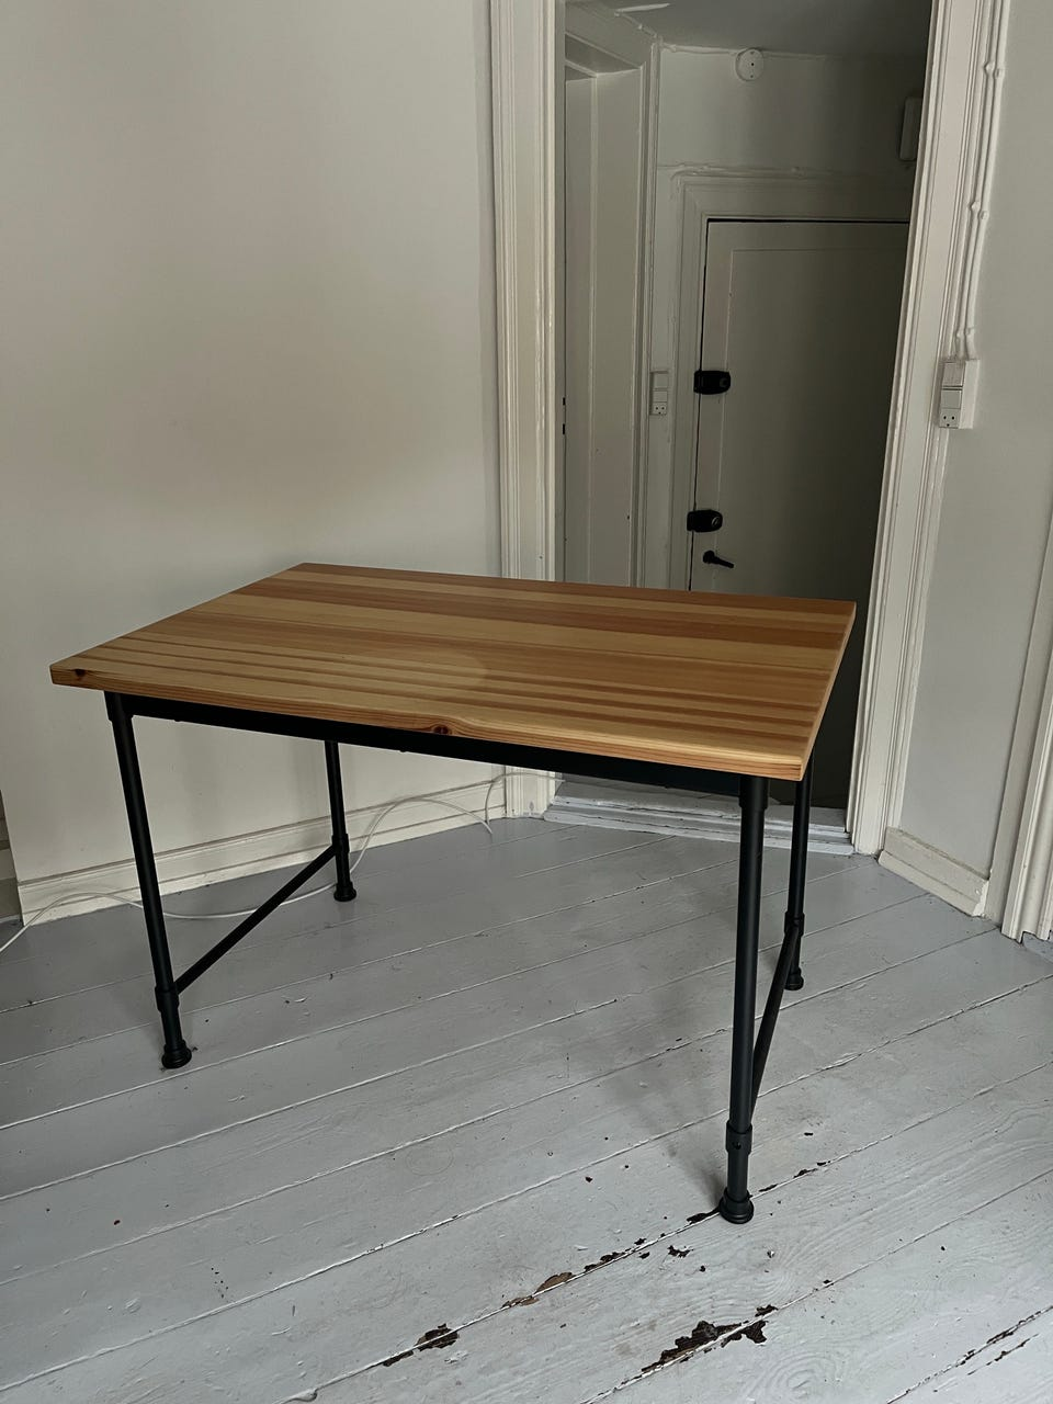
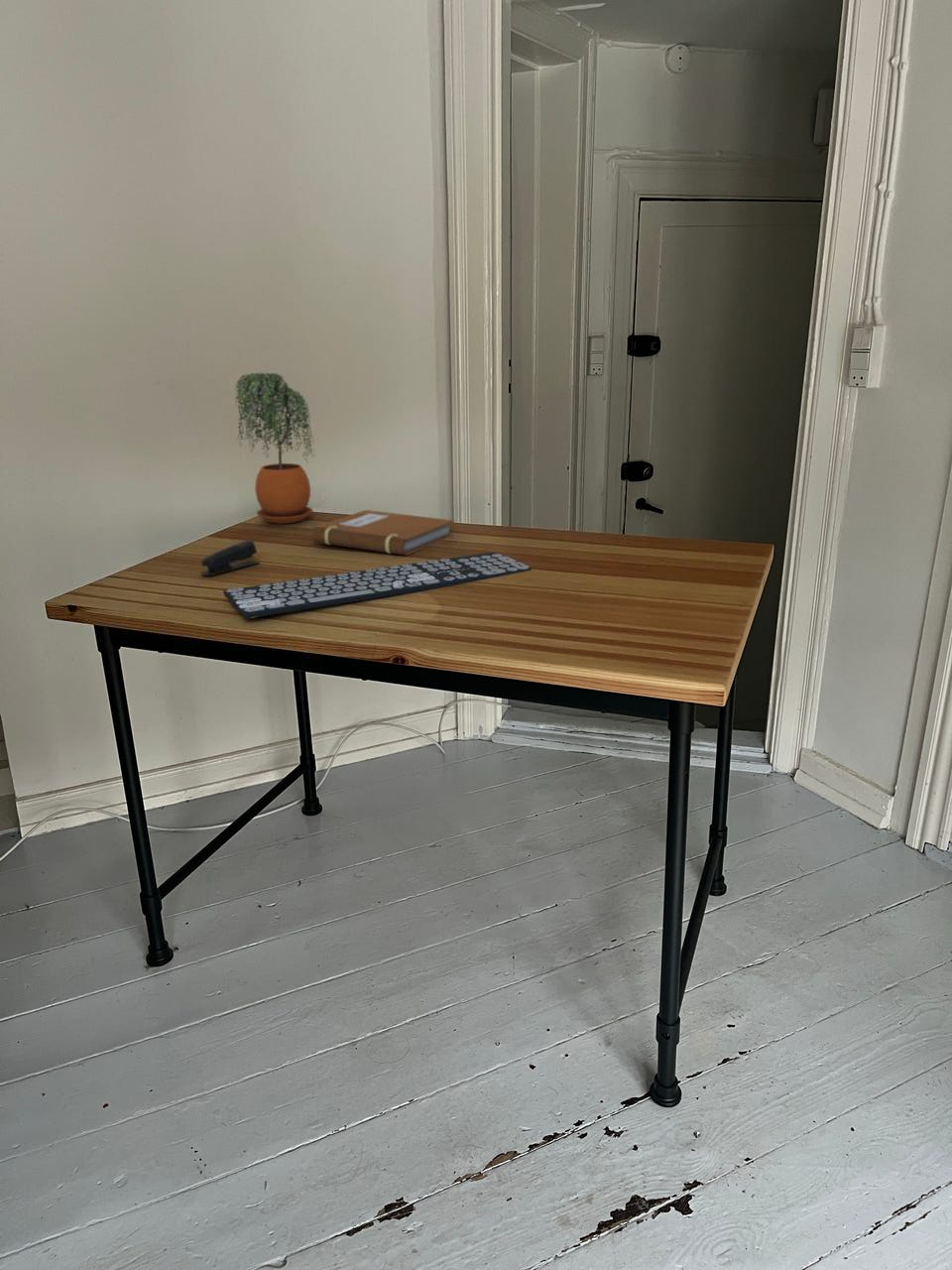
+ potted plant (277, 447)
+ stapler (229, 557)
+ notebook (381, 531)
+ keyboard (383, 578)
